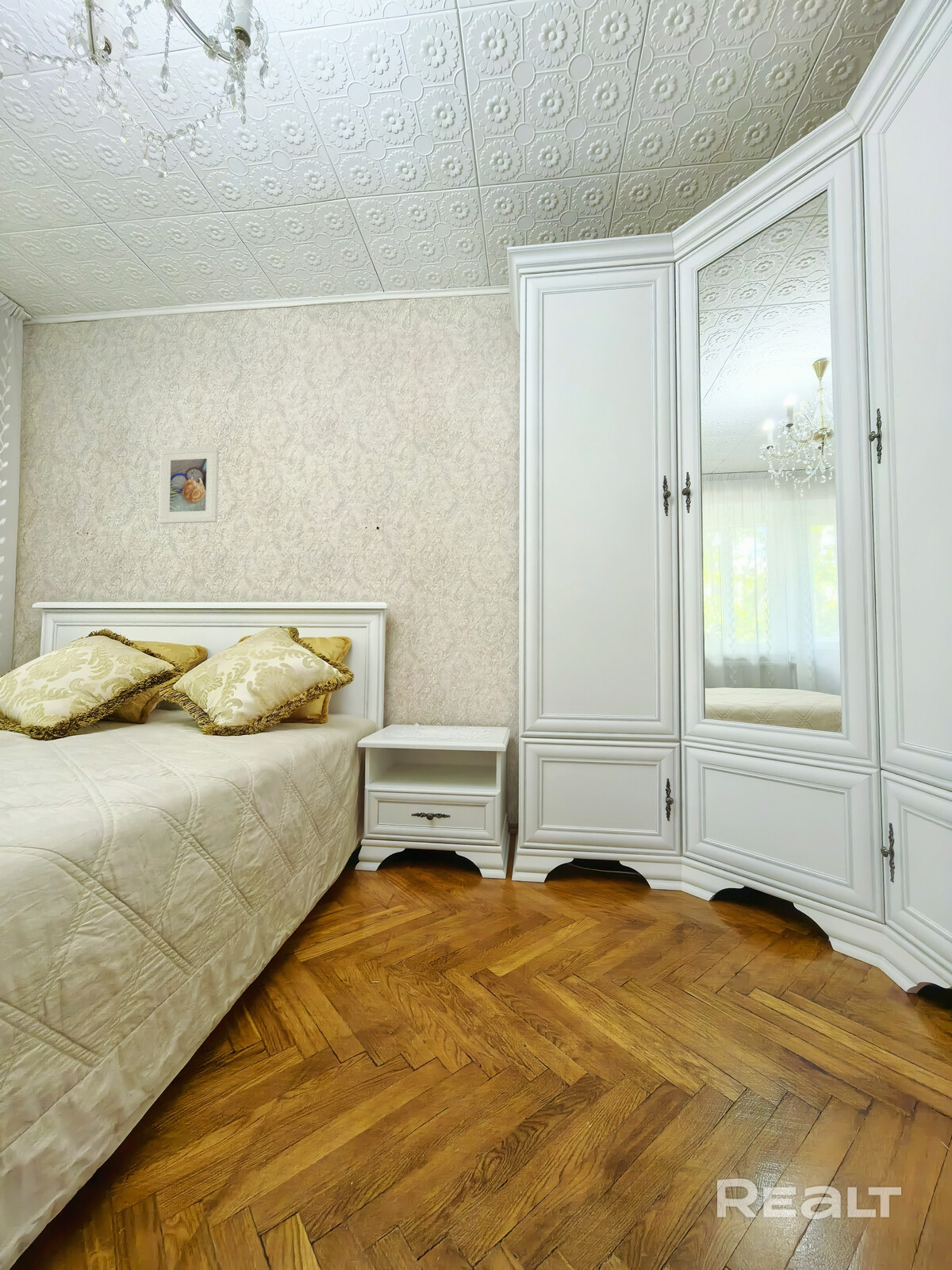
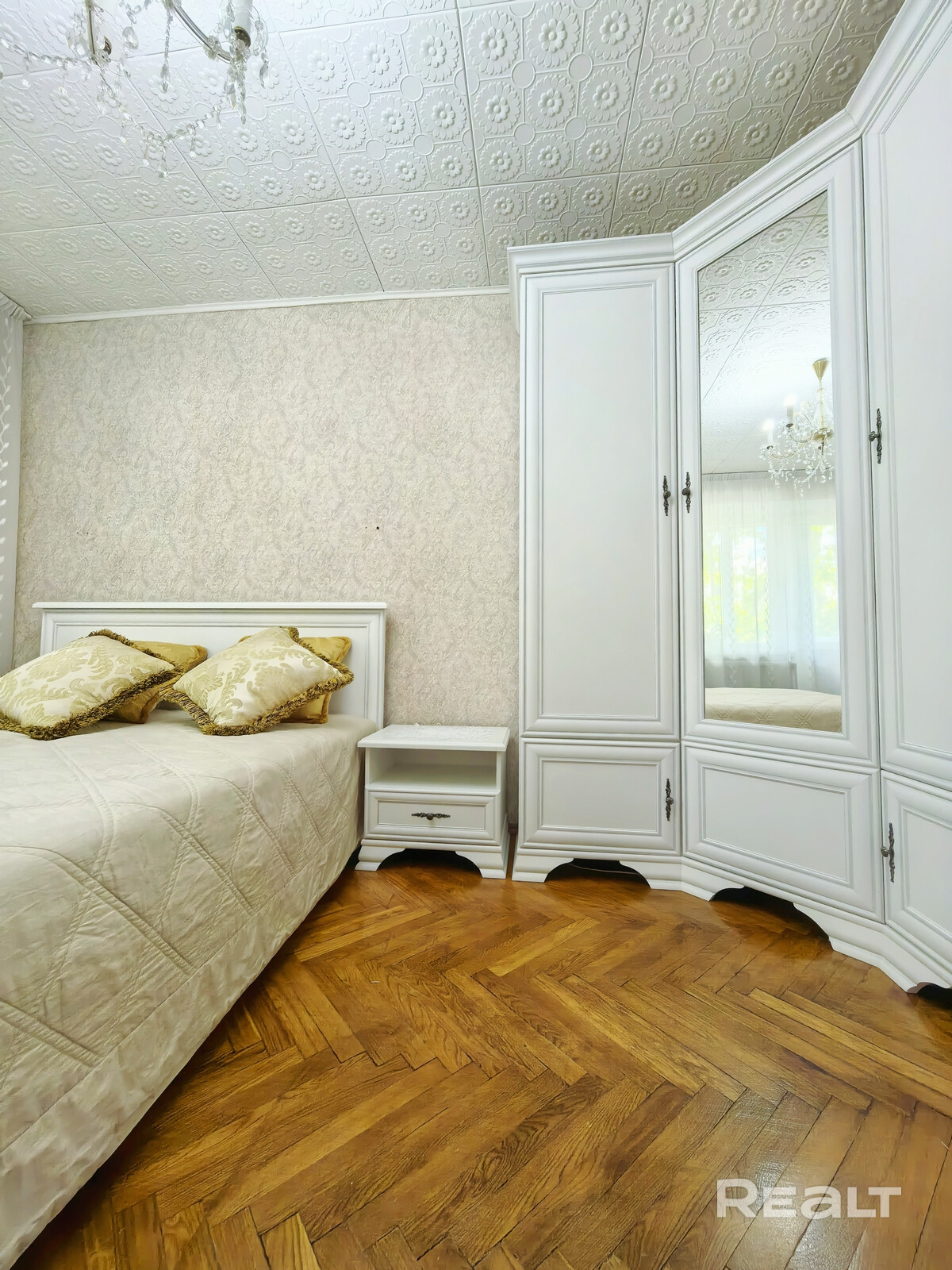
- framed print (188, 485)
